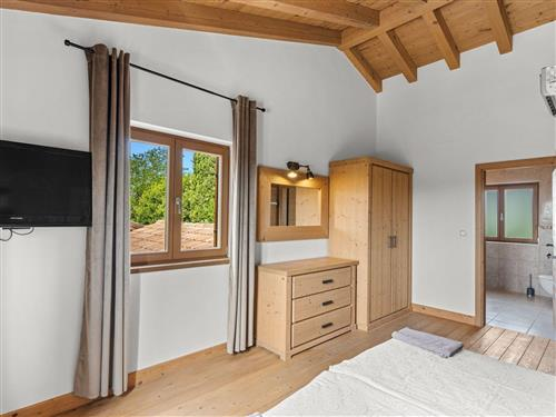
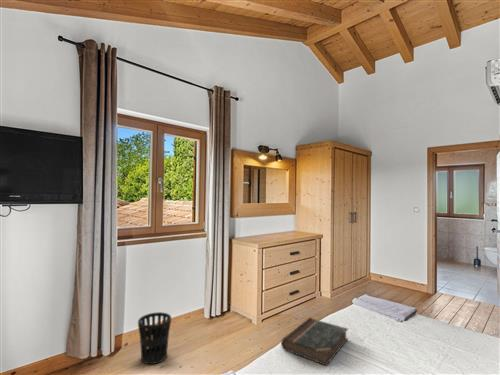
+ book (315, 337)
+ wastebasket (154, 337)
